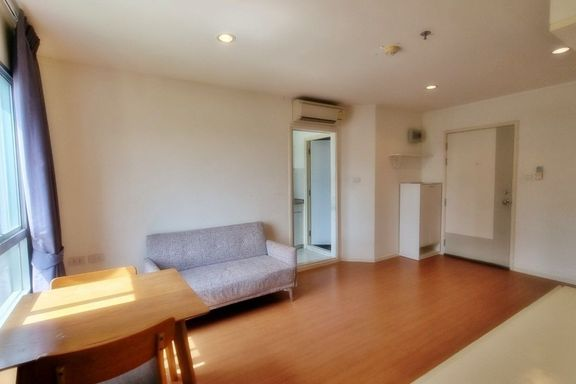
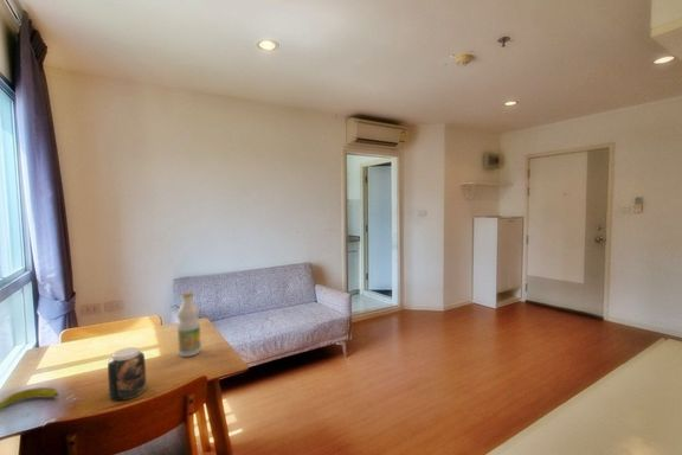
+ jar (127, 371)
+ bottle (188, 322)
+ banana (27, 397)
